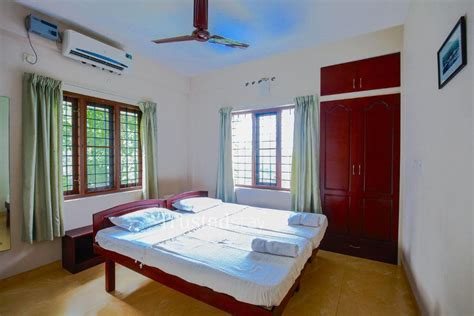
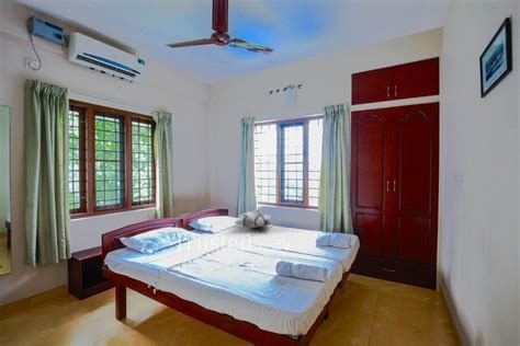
+ decorative pillow (253, 219)
